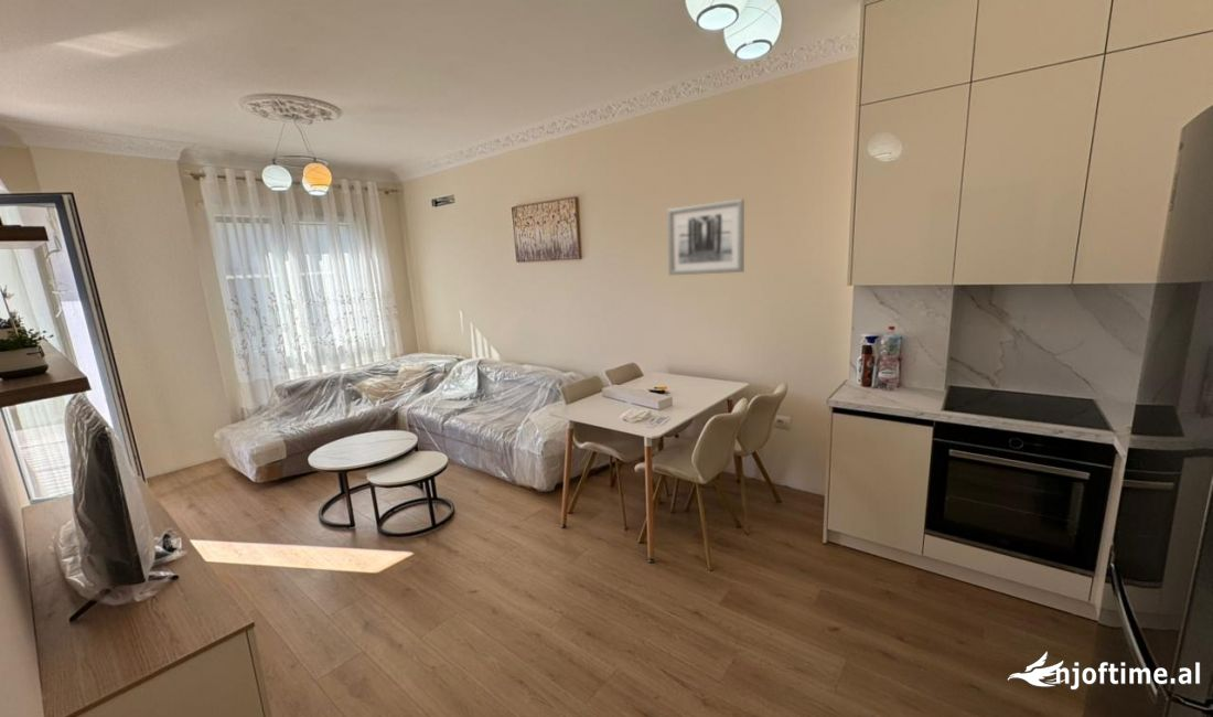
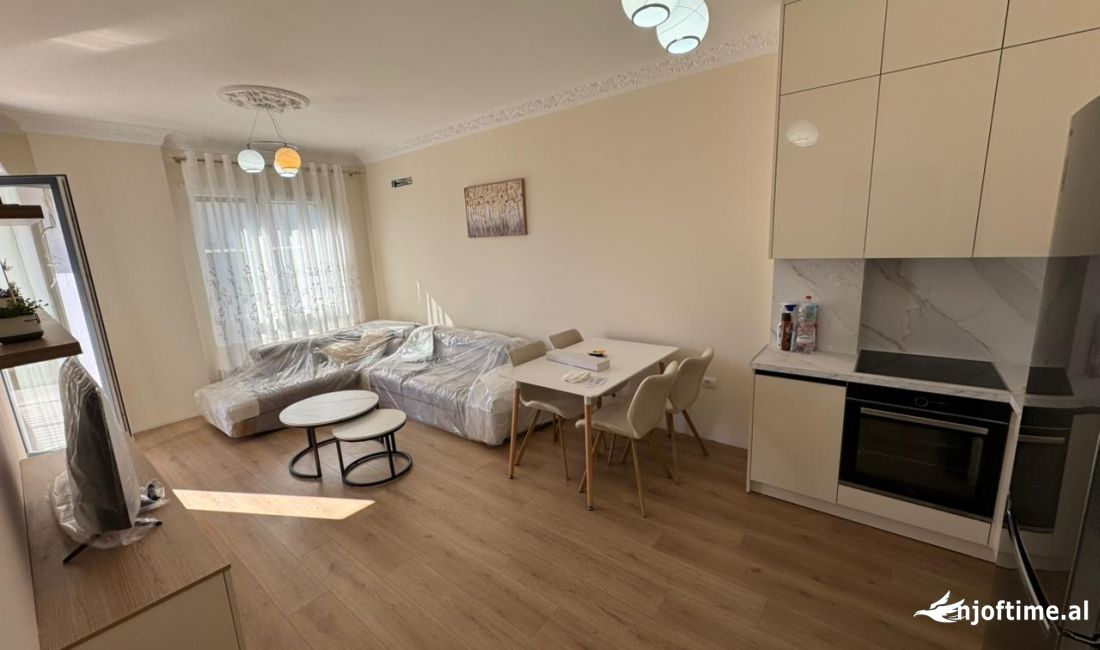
- wall art (704, 239)
